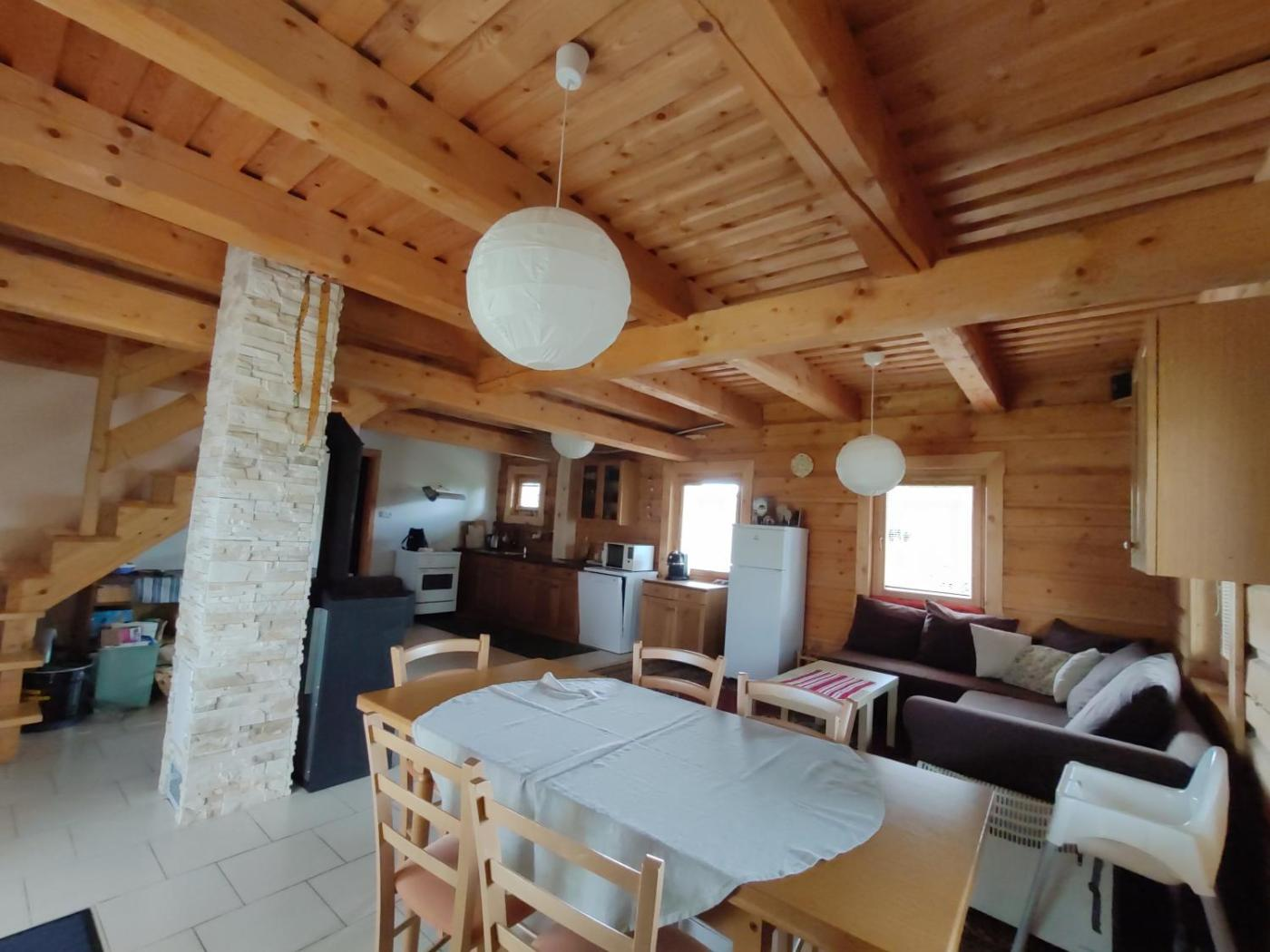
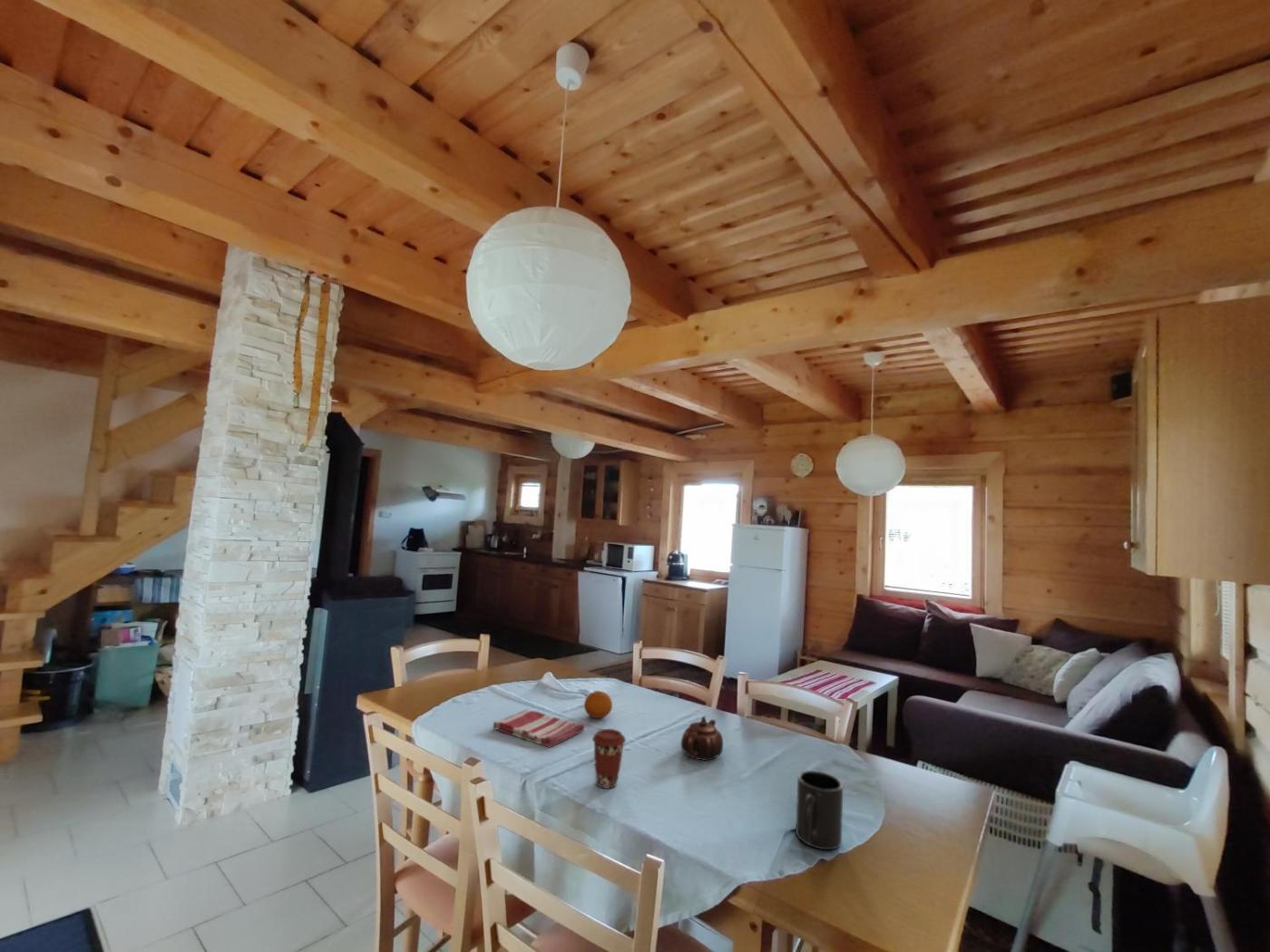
+ coffee cup (608, 758)
+ dish towel (538, 725)
+ fruit (598, 704)
+ mug (816, 812)
+ teapot (701, 735)
